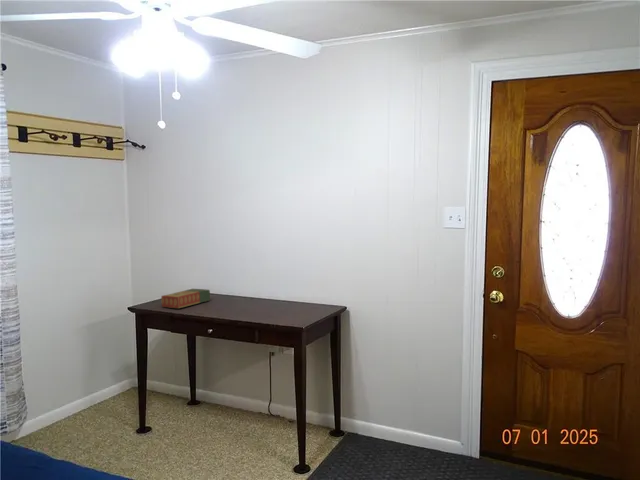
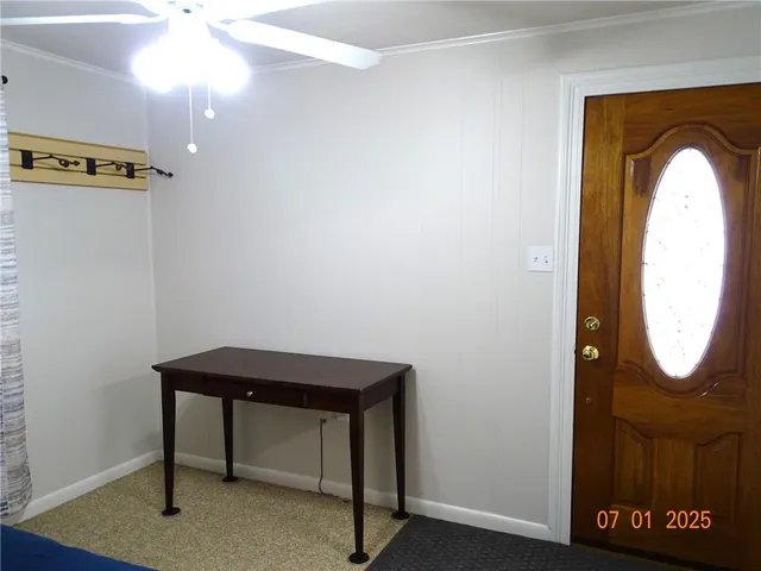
- book (186, 298)
